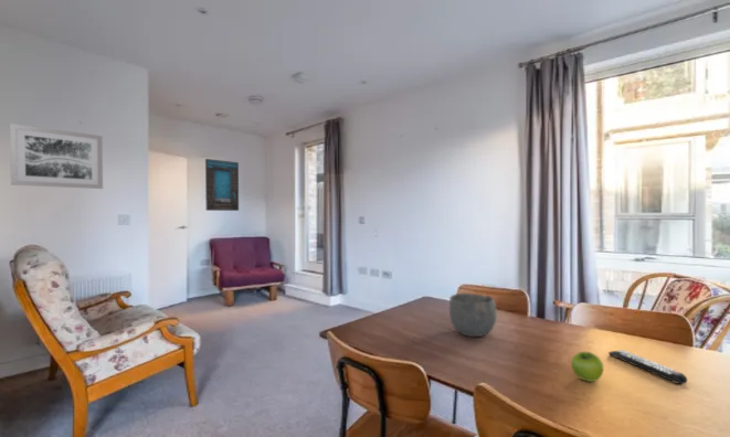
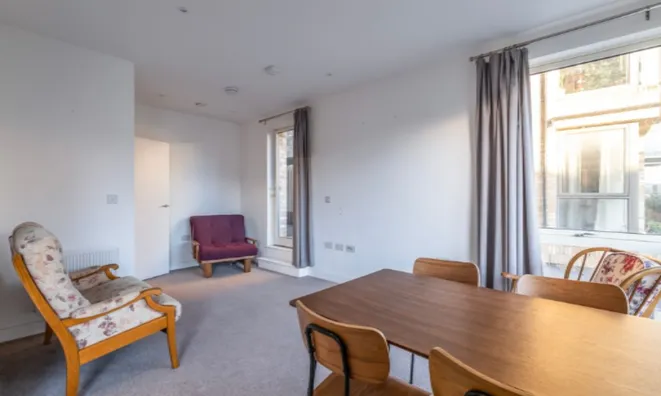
- bowl (472, 315)
- remote control (644, 364)
- wall art (60, 158)
- fruit (586, 366)
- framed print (222, 185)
